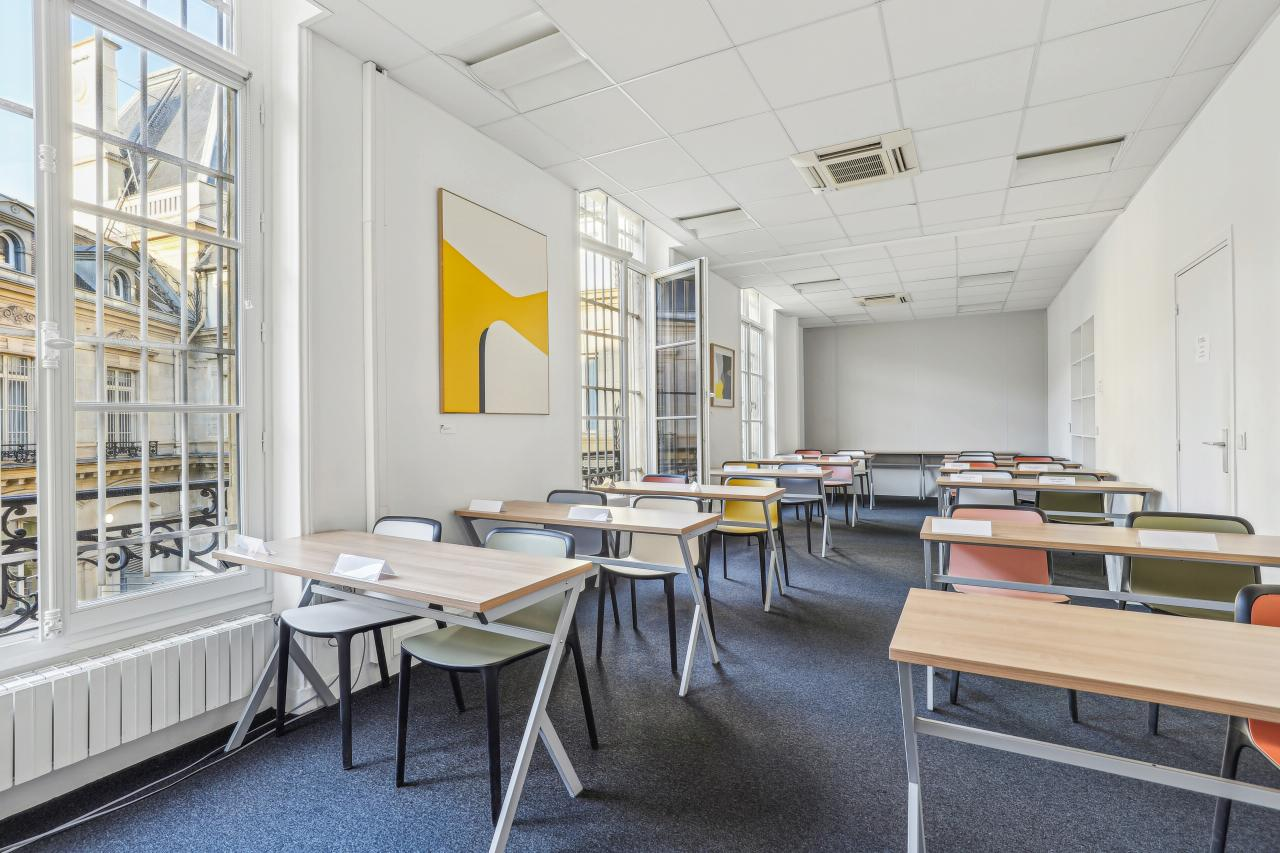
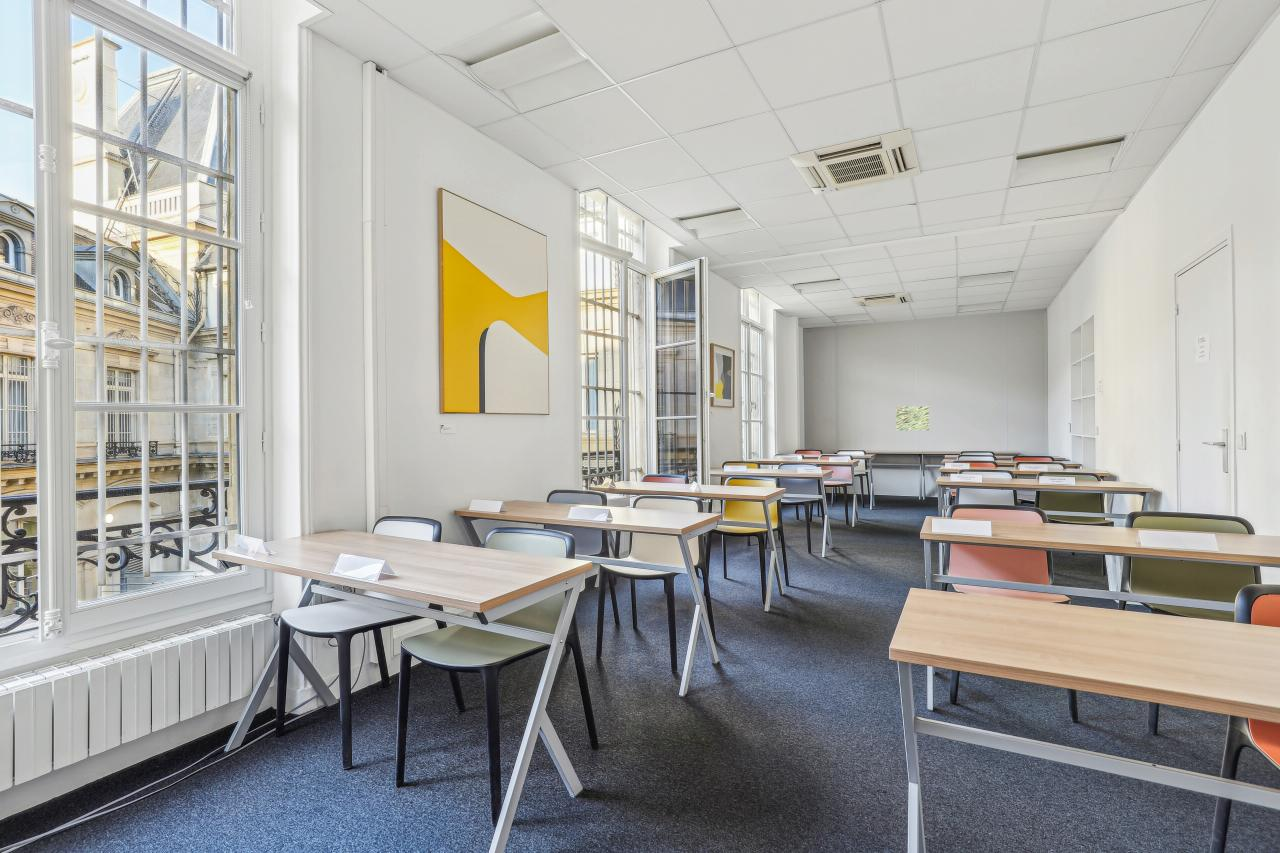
+ wall art (912, 418)
